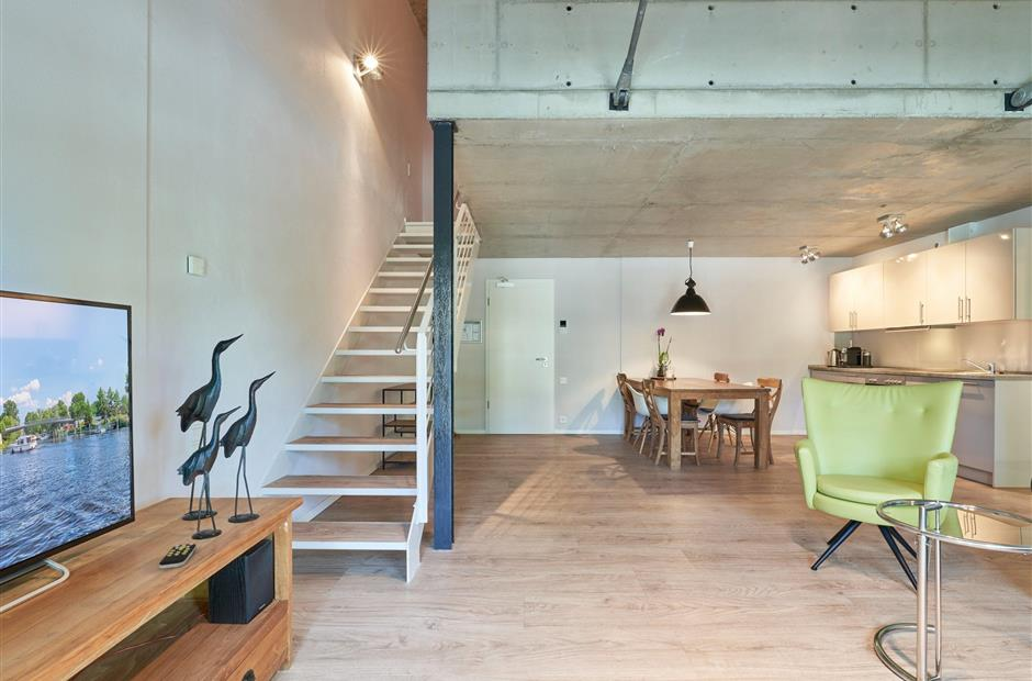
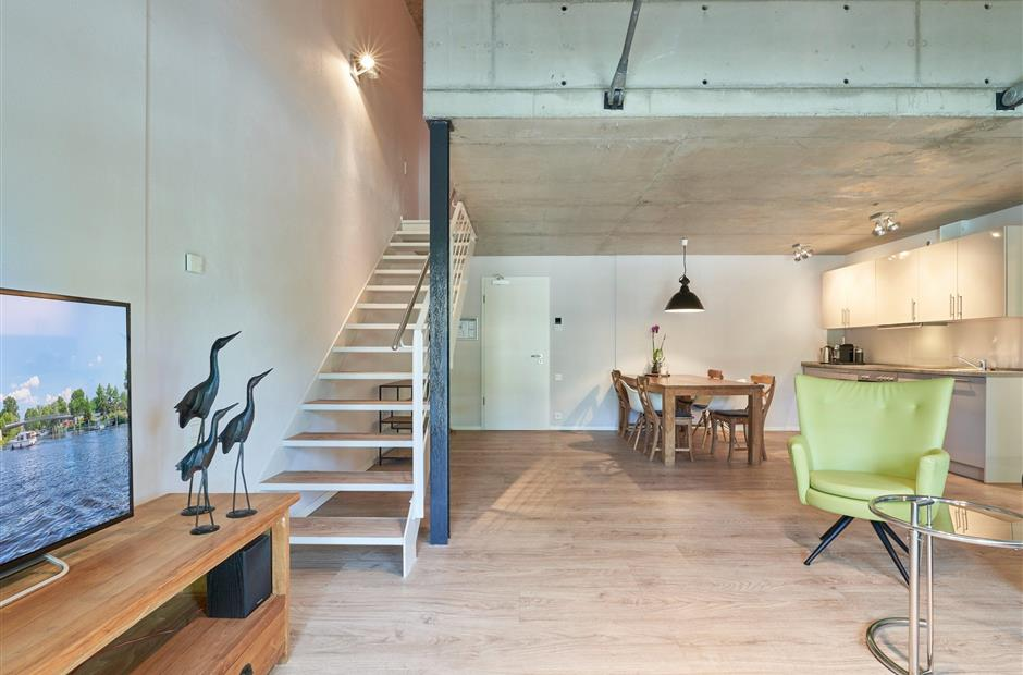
- remote control (178, 555)
